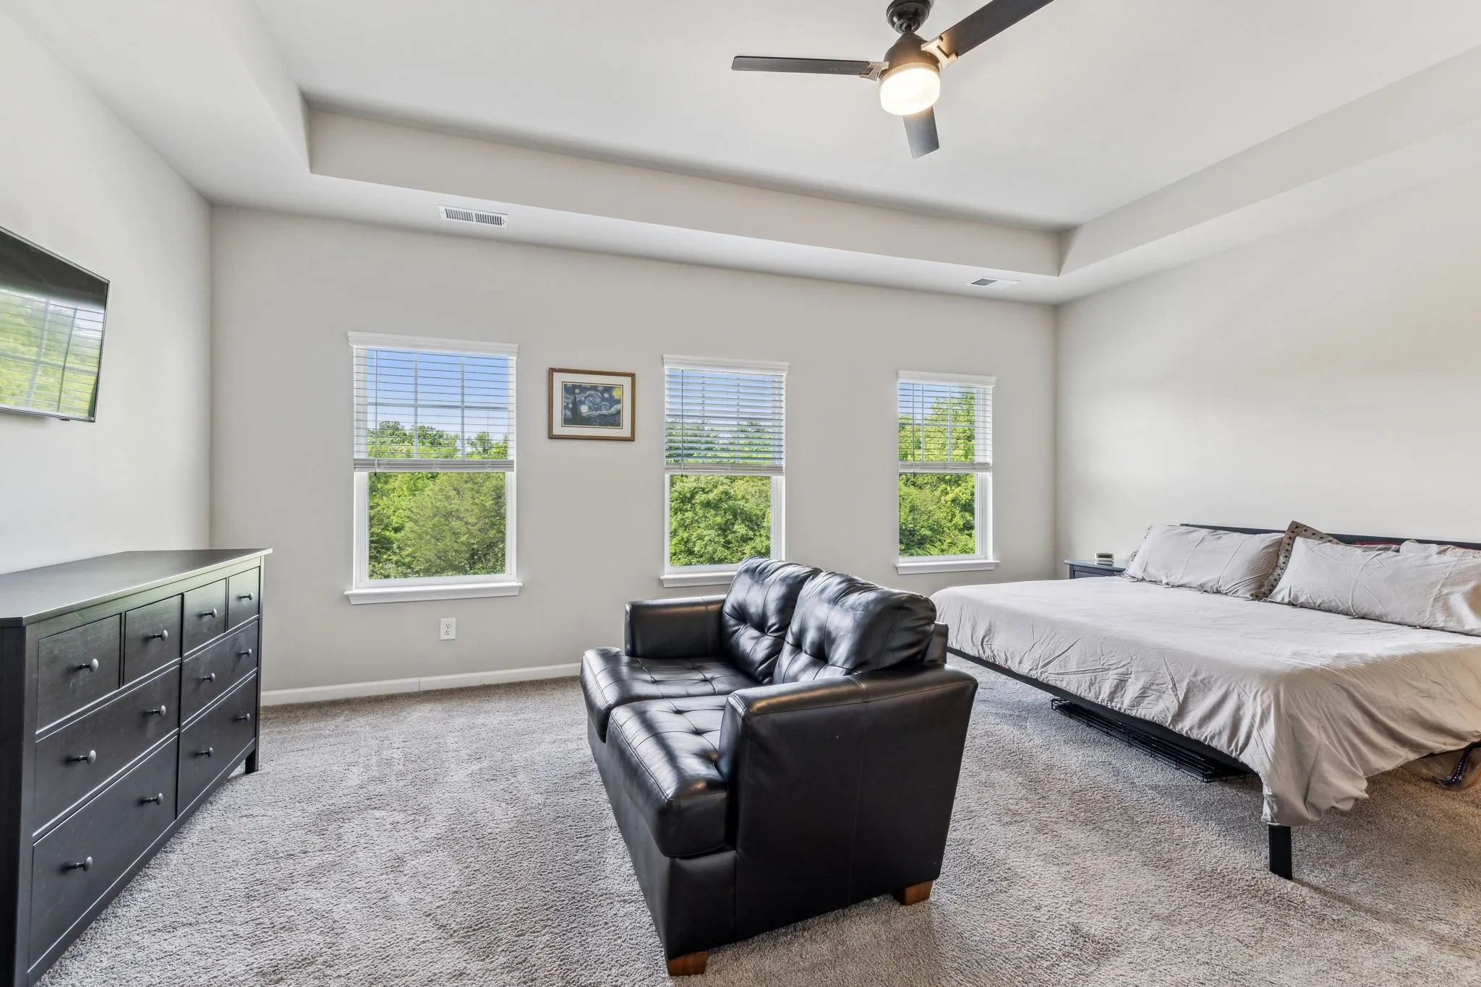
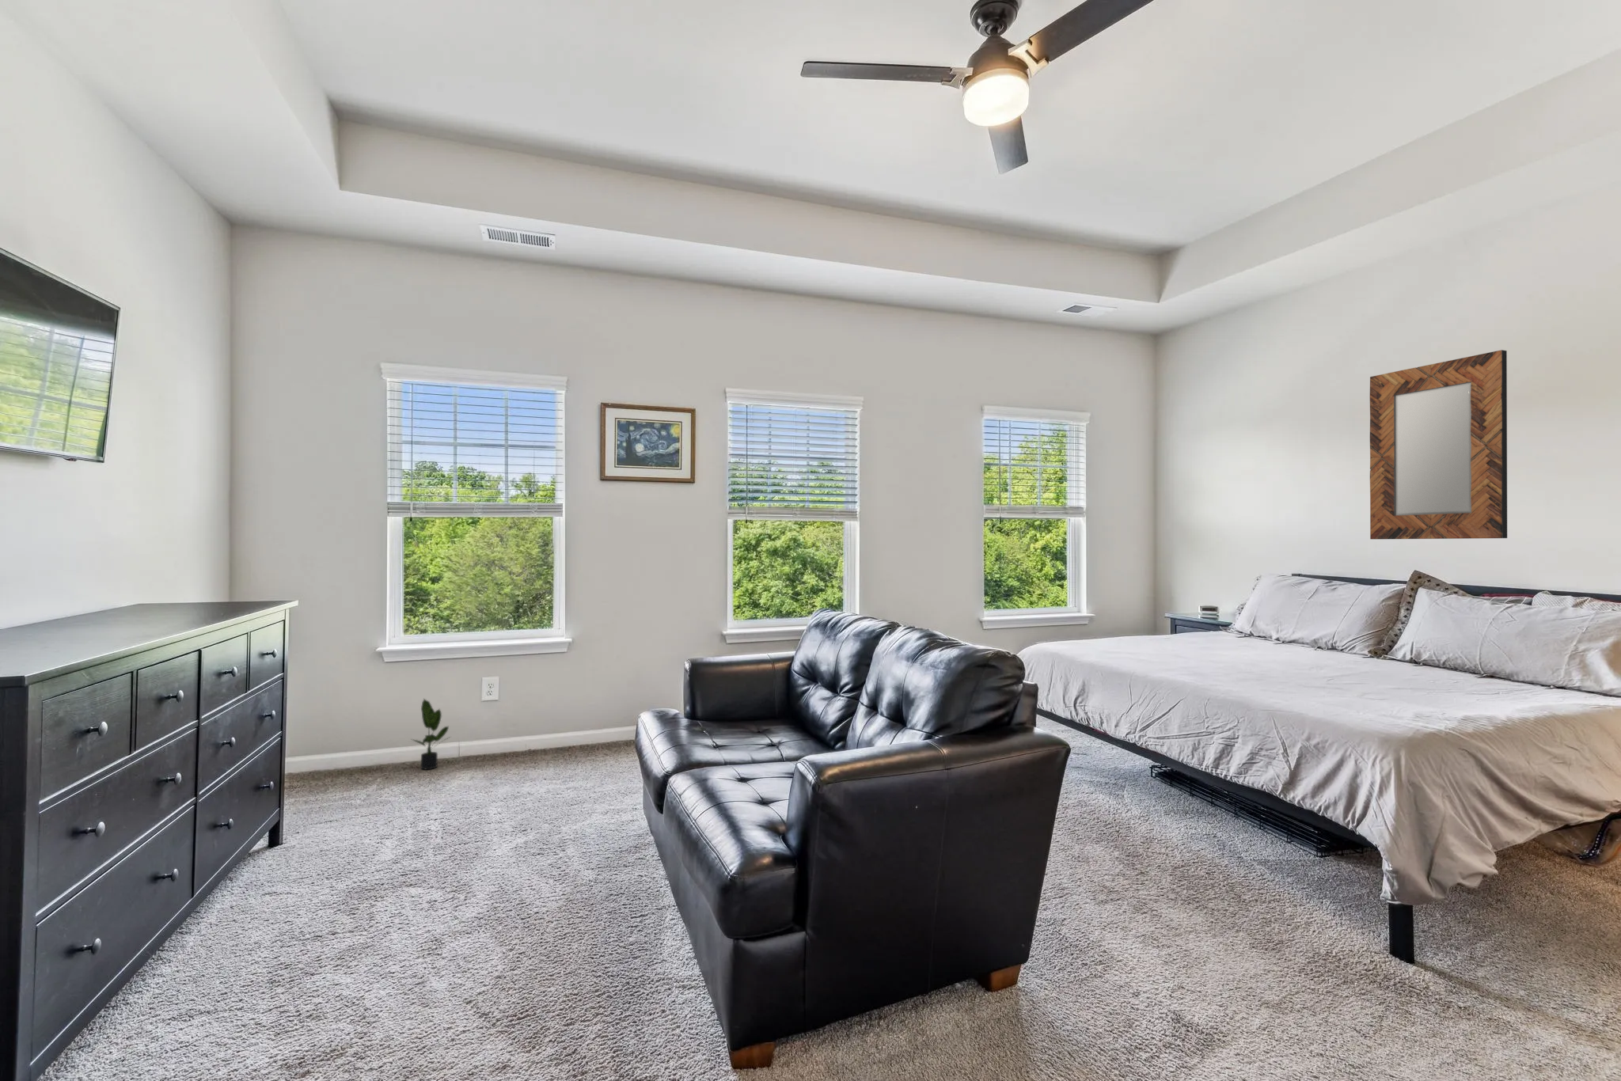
+ potted plant (431, 735)
+ home mirror (1433, 451)
